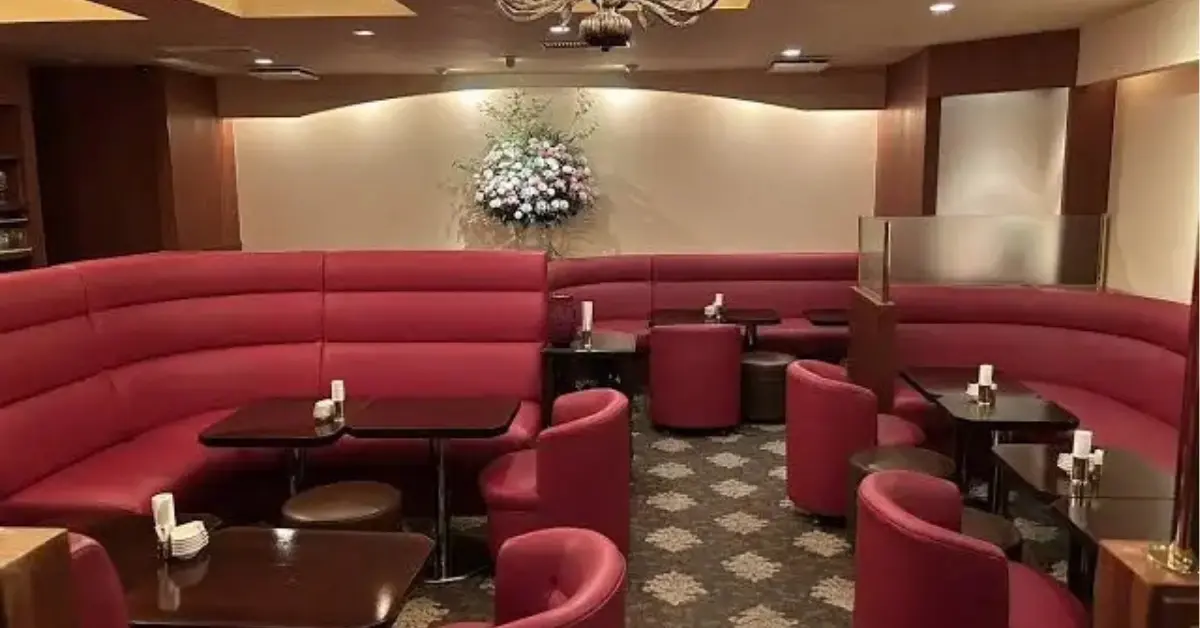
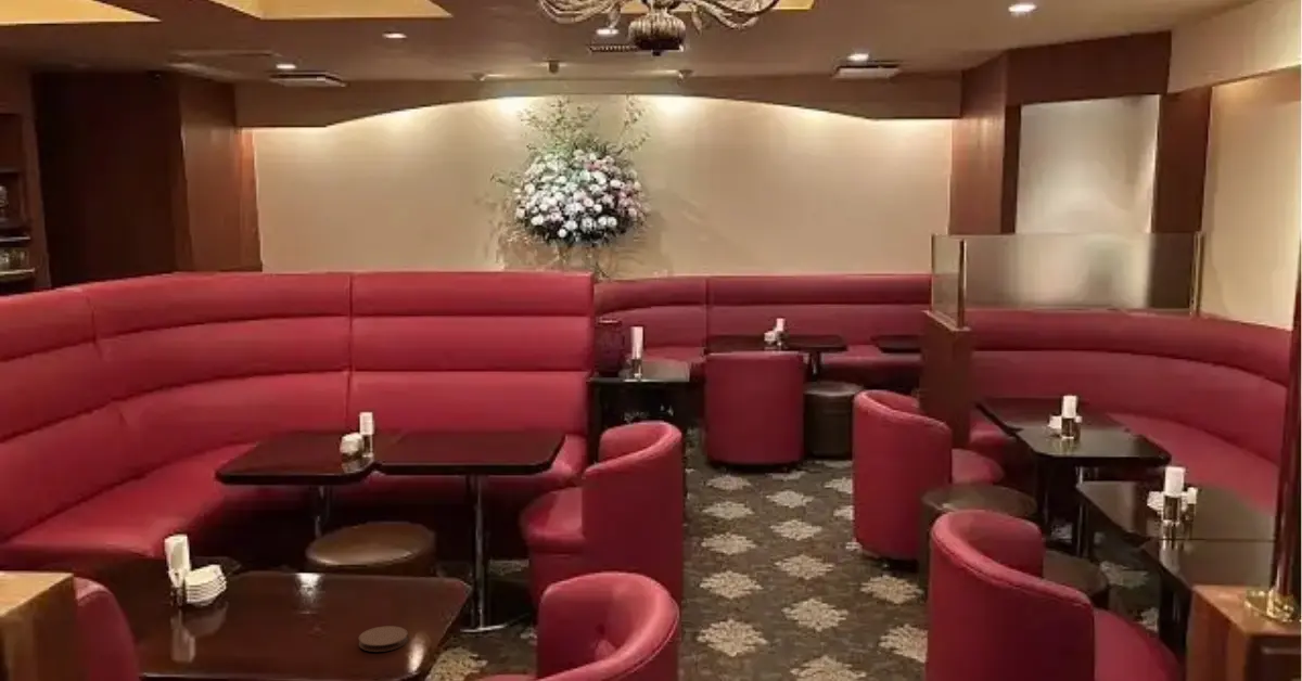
+ coaster (383, 638)
